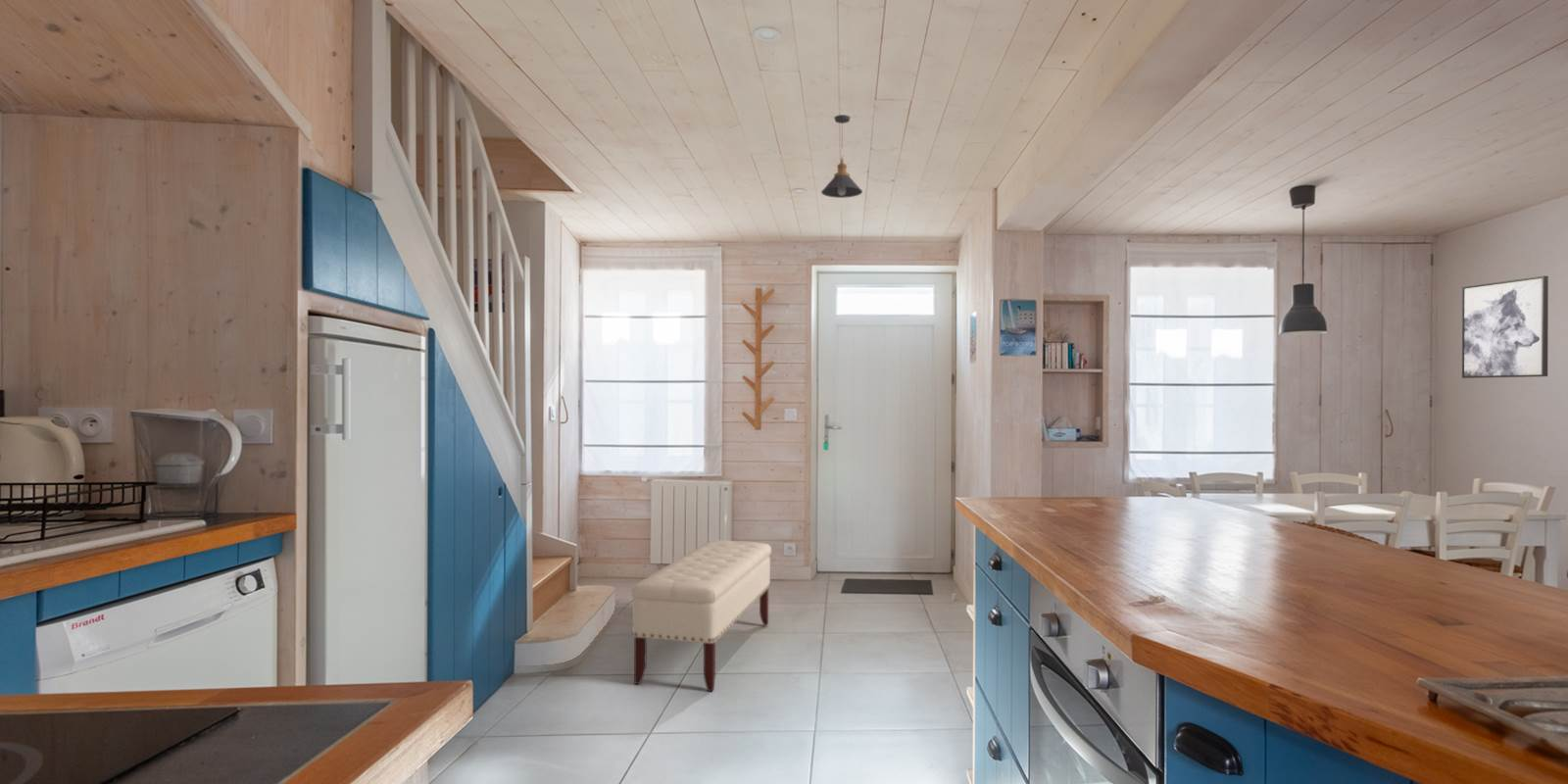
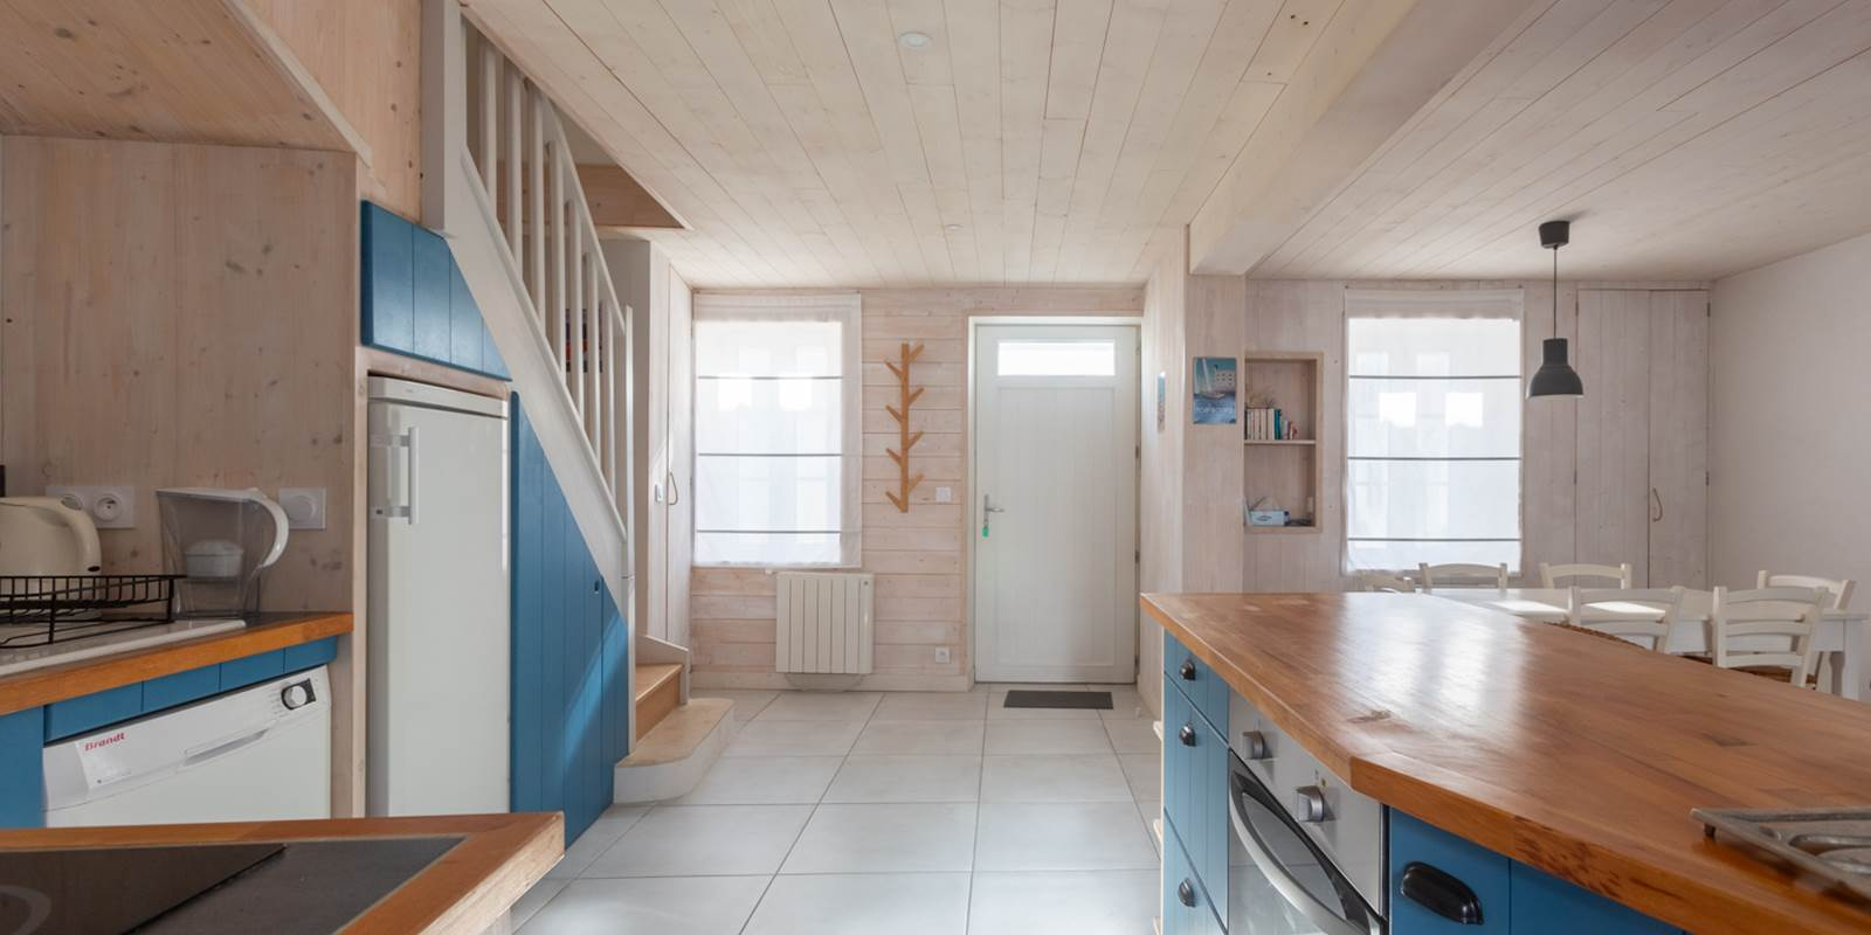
- bench (709, 605)
- wall art (1502, 329)
- pendant light (842, 158)
